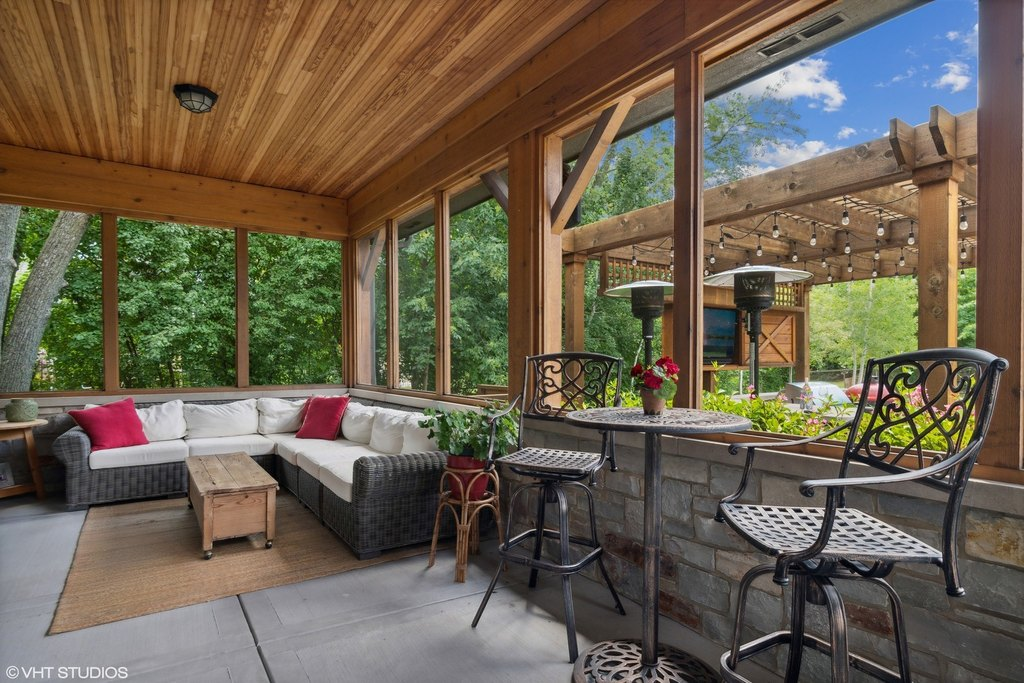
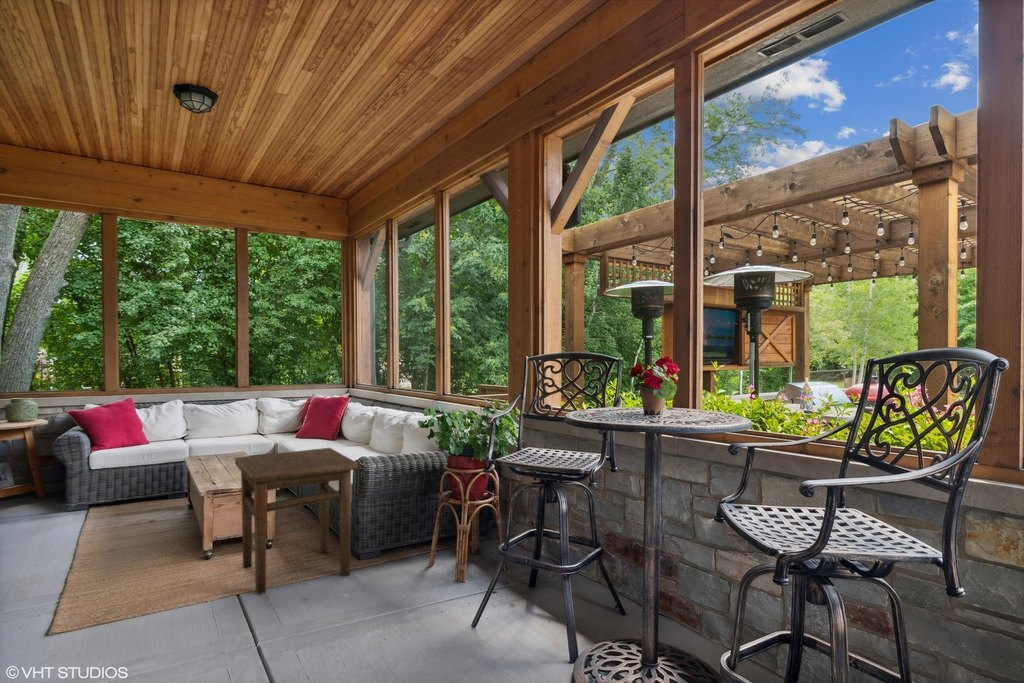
+ side table (295, 506)
